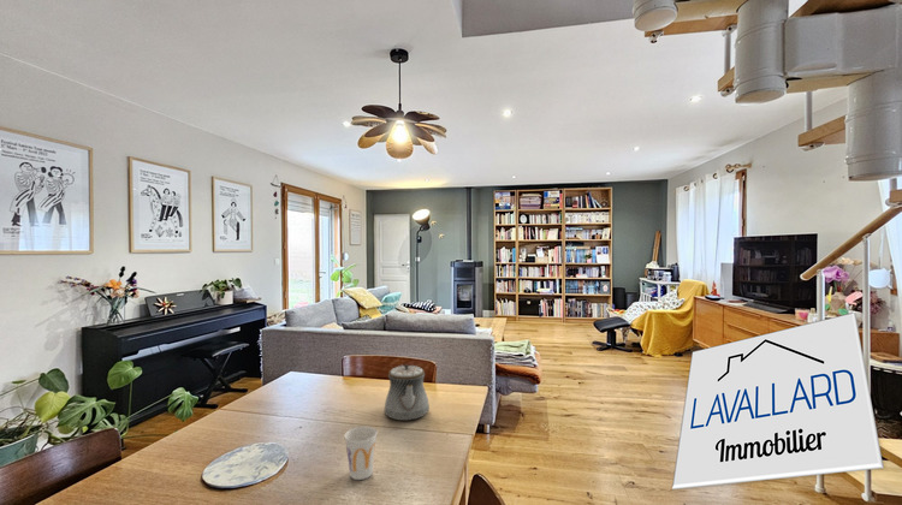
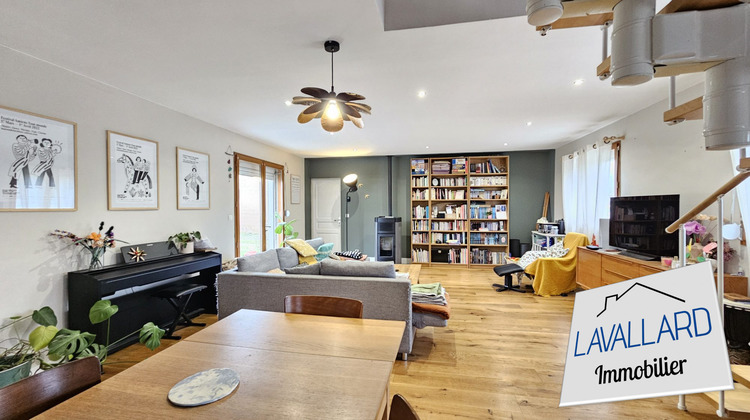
- teapot (407, 388)
- cup (361, 453)
